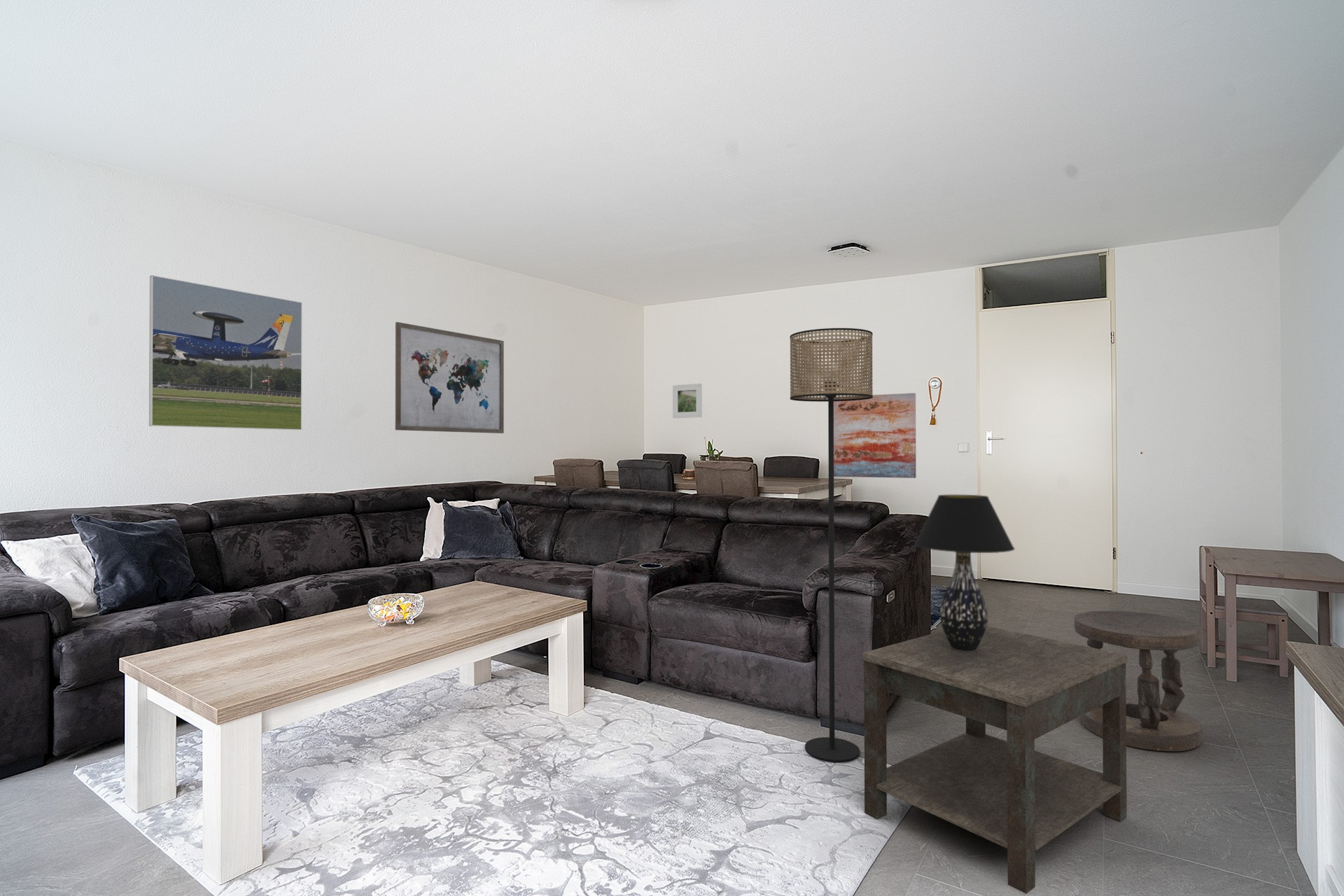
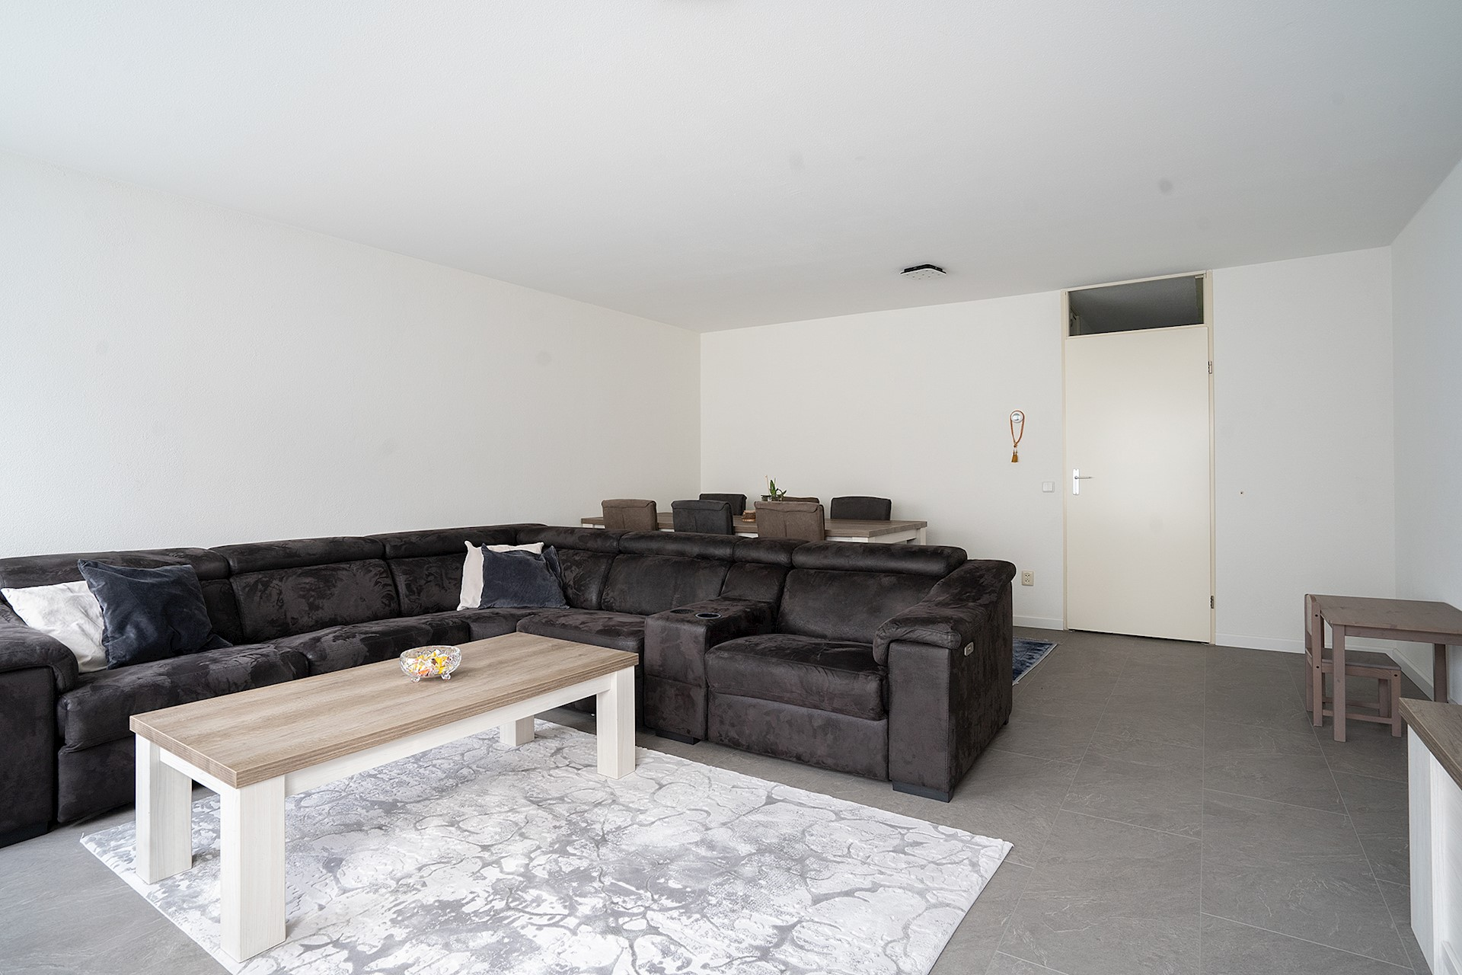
- table lamp (963, 571)
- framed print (687, 401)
- wall art (454, 382)
- floor lamp (831, 542)
- wall art (873, 436)
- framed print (232, 359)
- stool (1138, 676)
- side table (990, 736)
